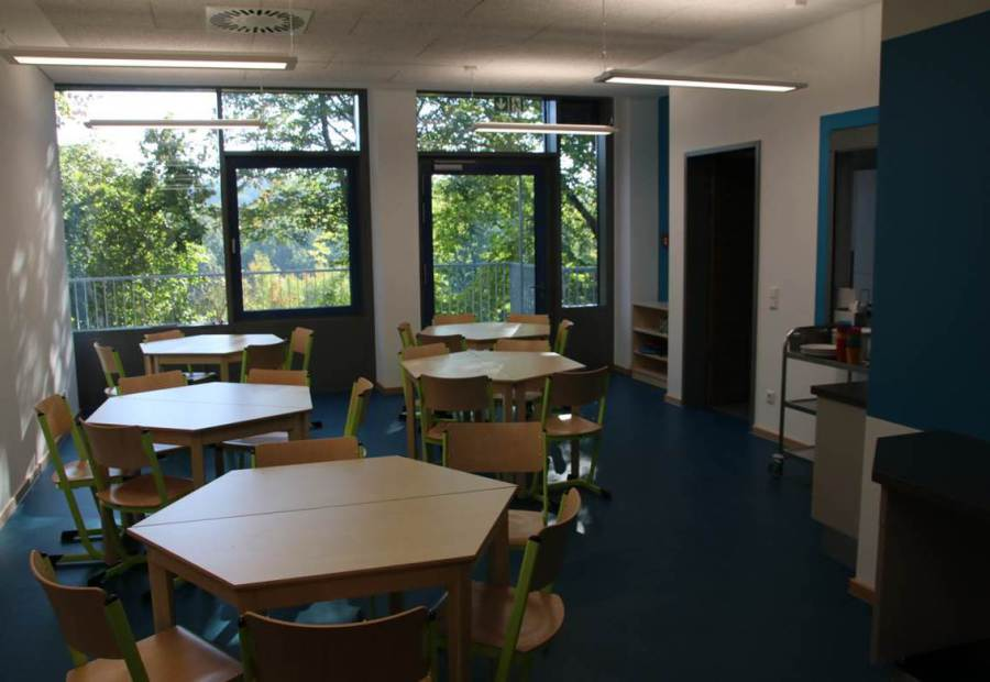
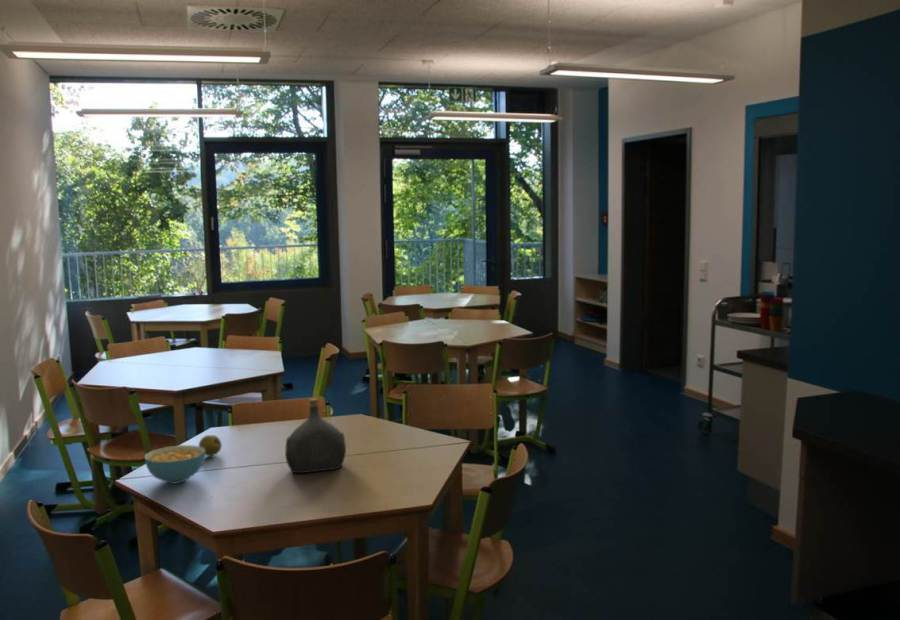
+ fruit (209, 445)
+ cereal bowl (175, 467)
+ water jug (315, 433)
